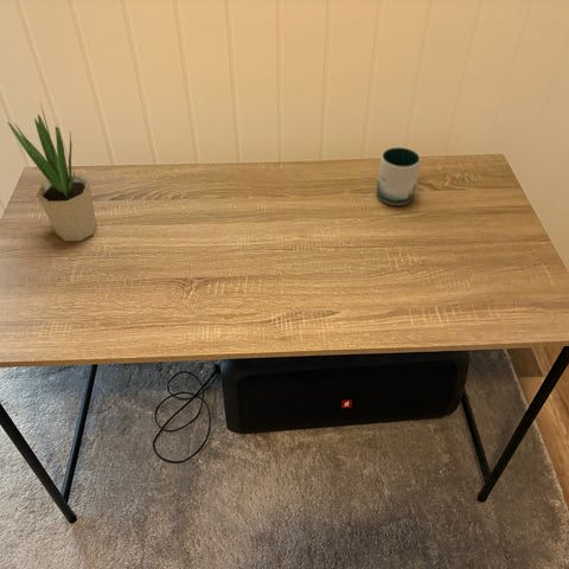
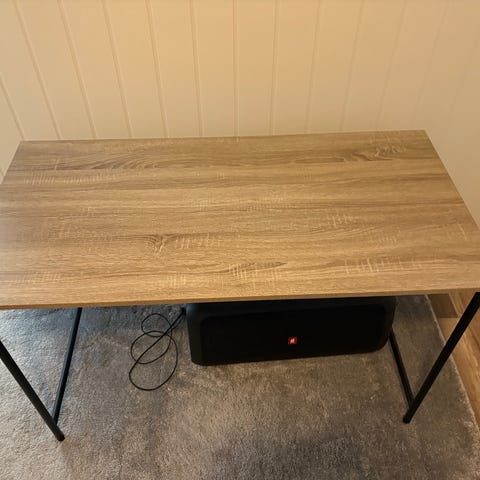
- potted plant (53, 170)
- mug (396, 171)
